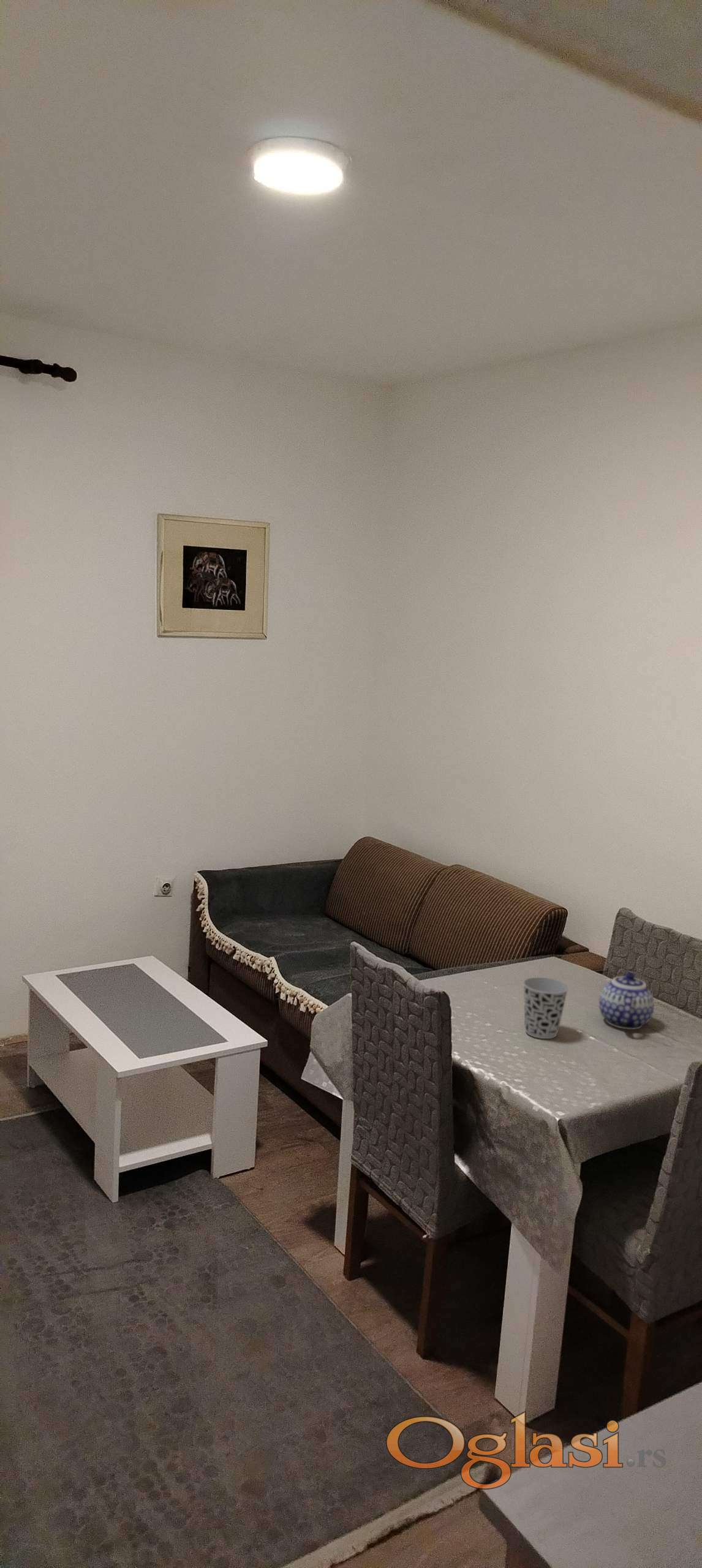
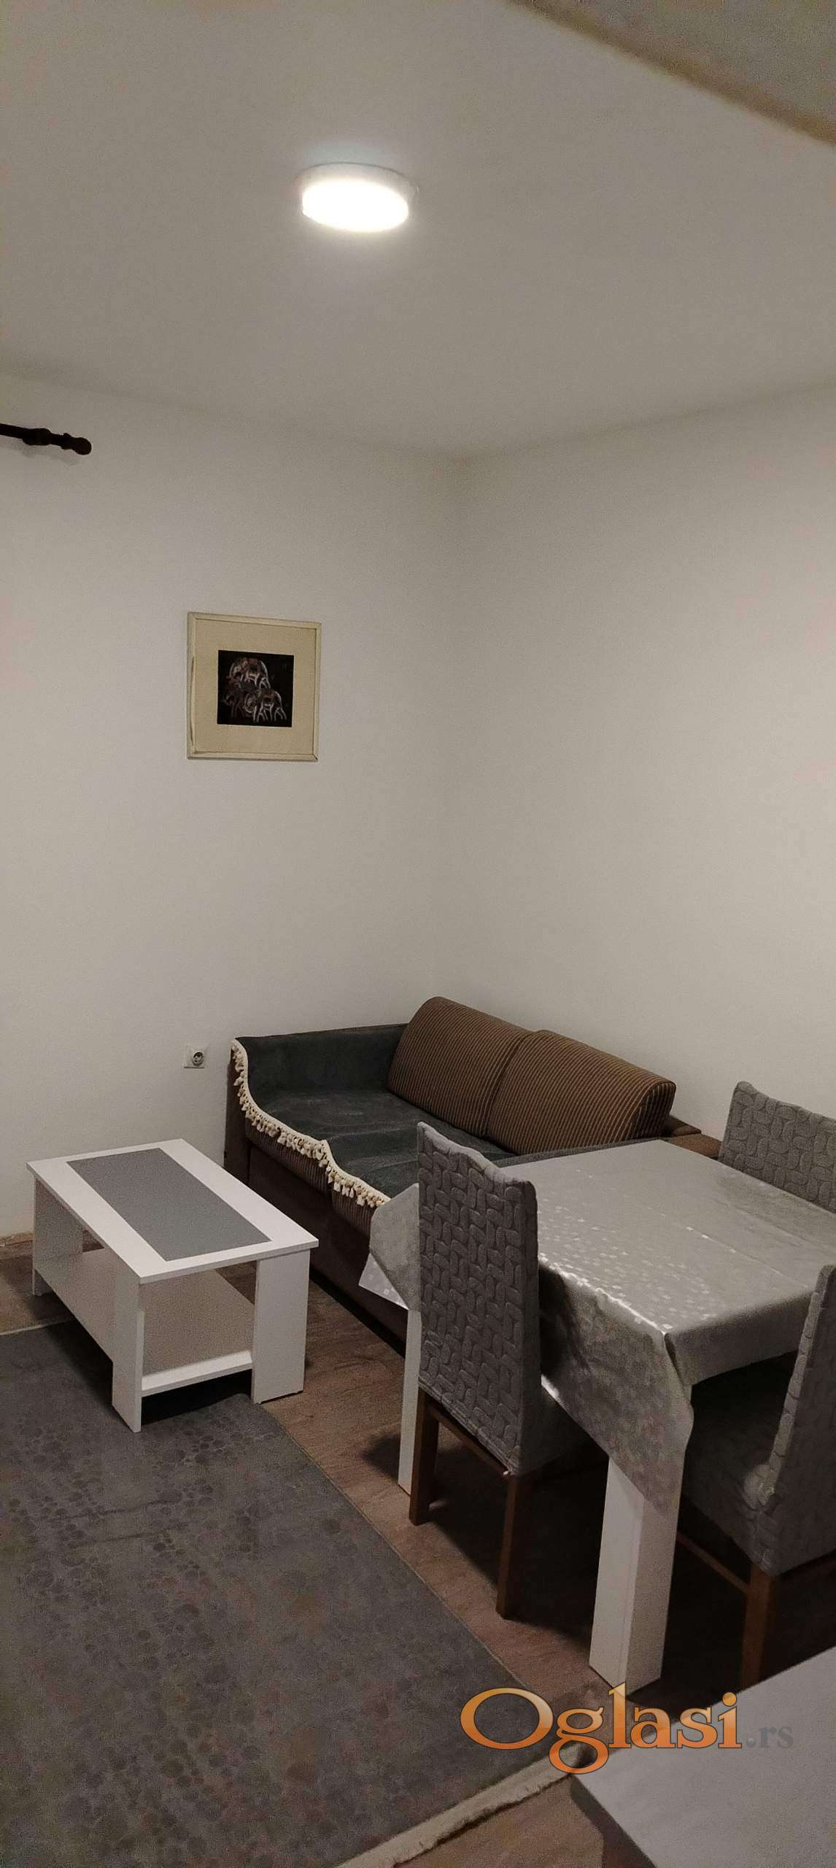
- cup (543, 1009)
- teapot (627, 997)
